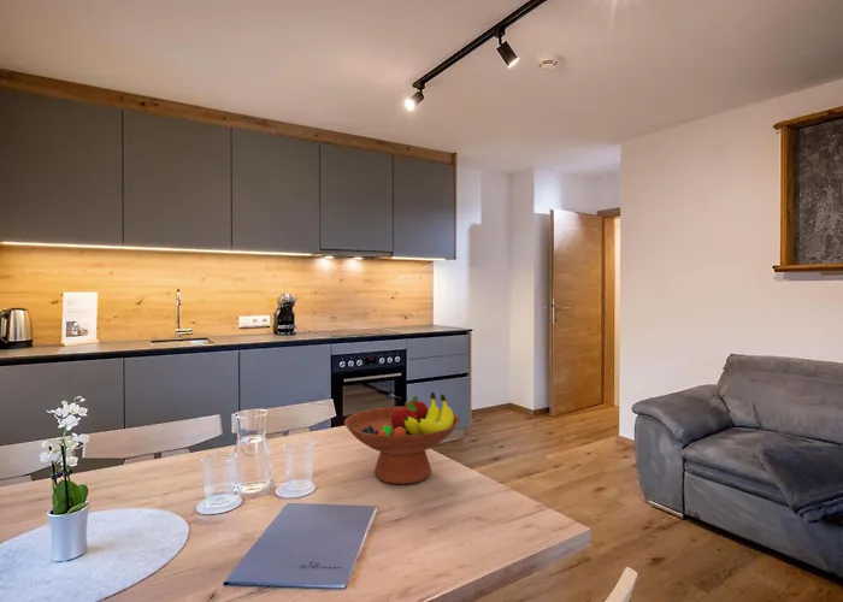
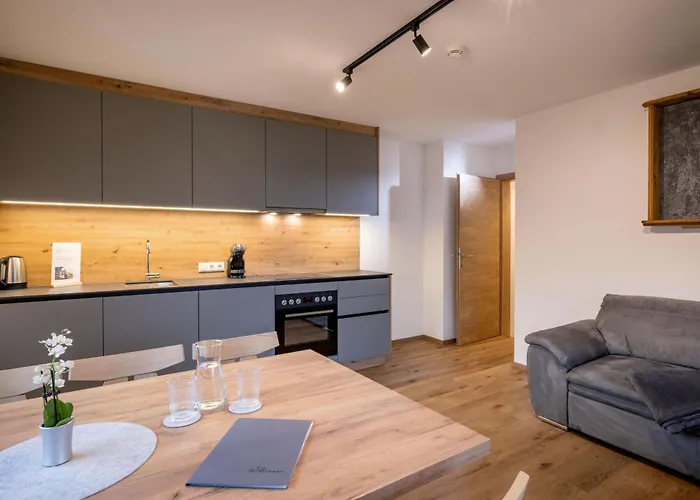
- fruit bowl (402, 436)
